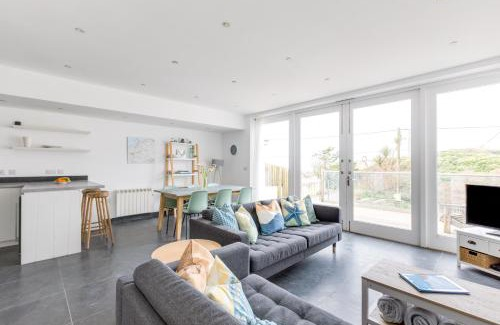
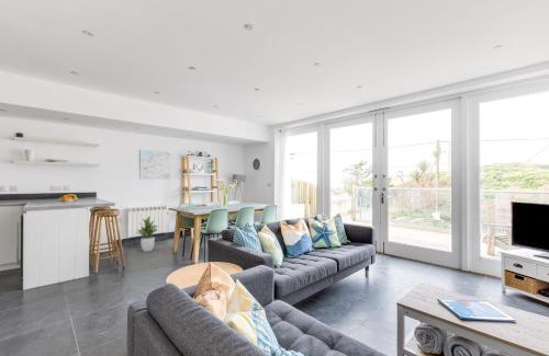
+ potted plant (147, 233)
